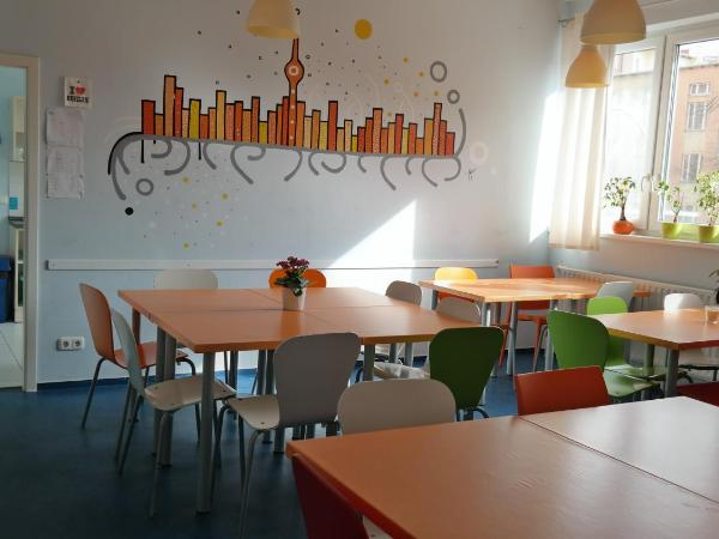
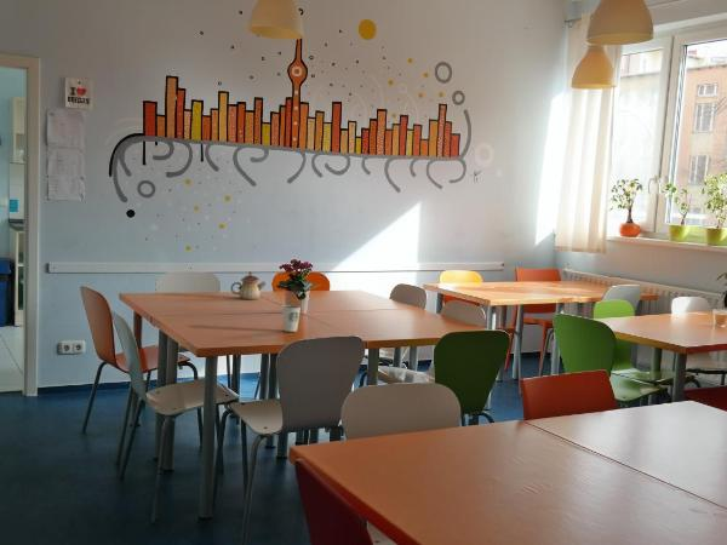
+ teapot (247, 285)
+ dixie cup (290, 319)
